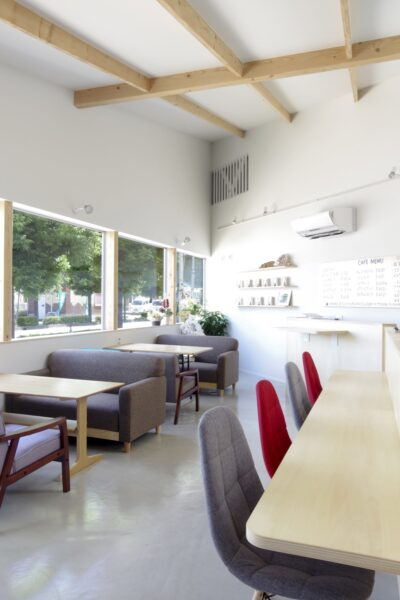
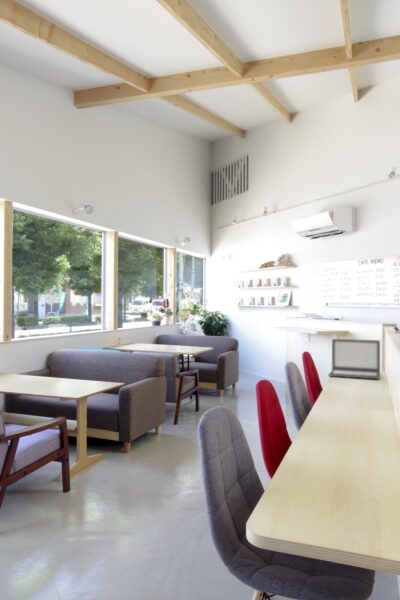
+ laptop (354, 358)
